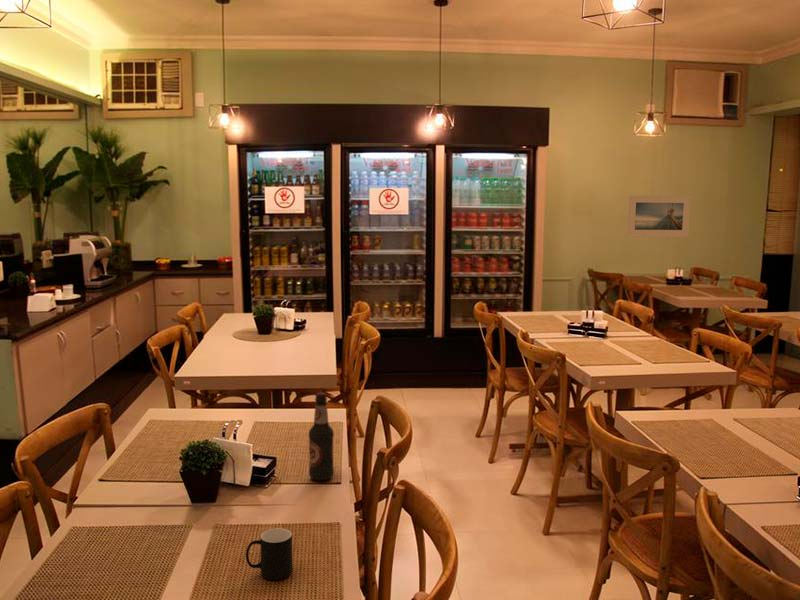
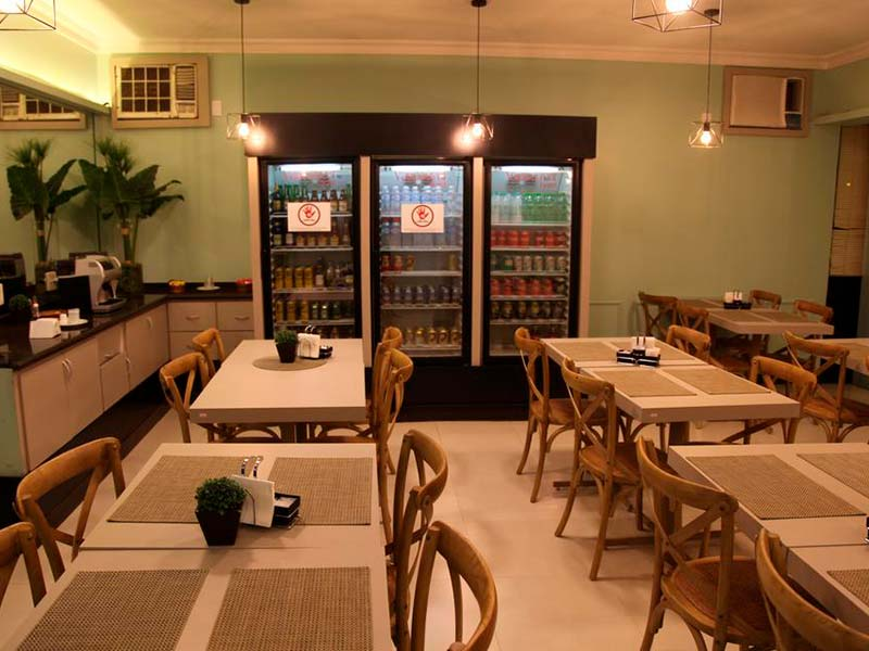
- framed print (658, 216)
- cup (269, 554)
- bottle (321, 435)
